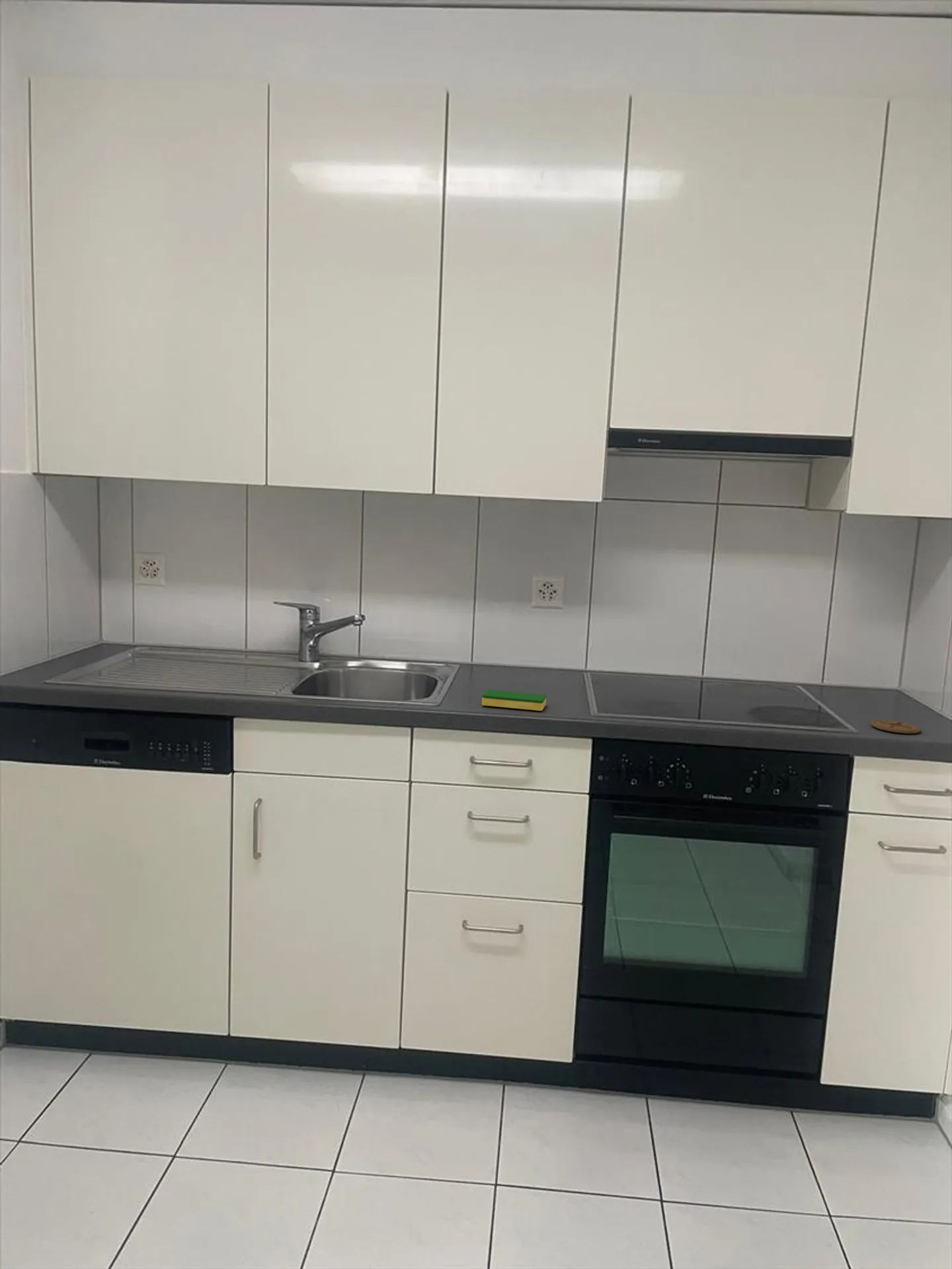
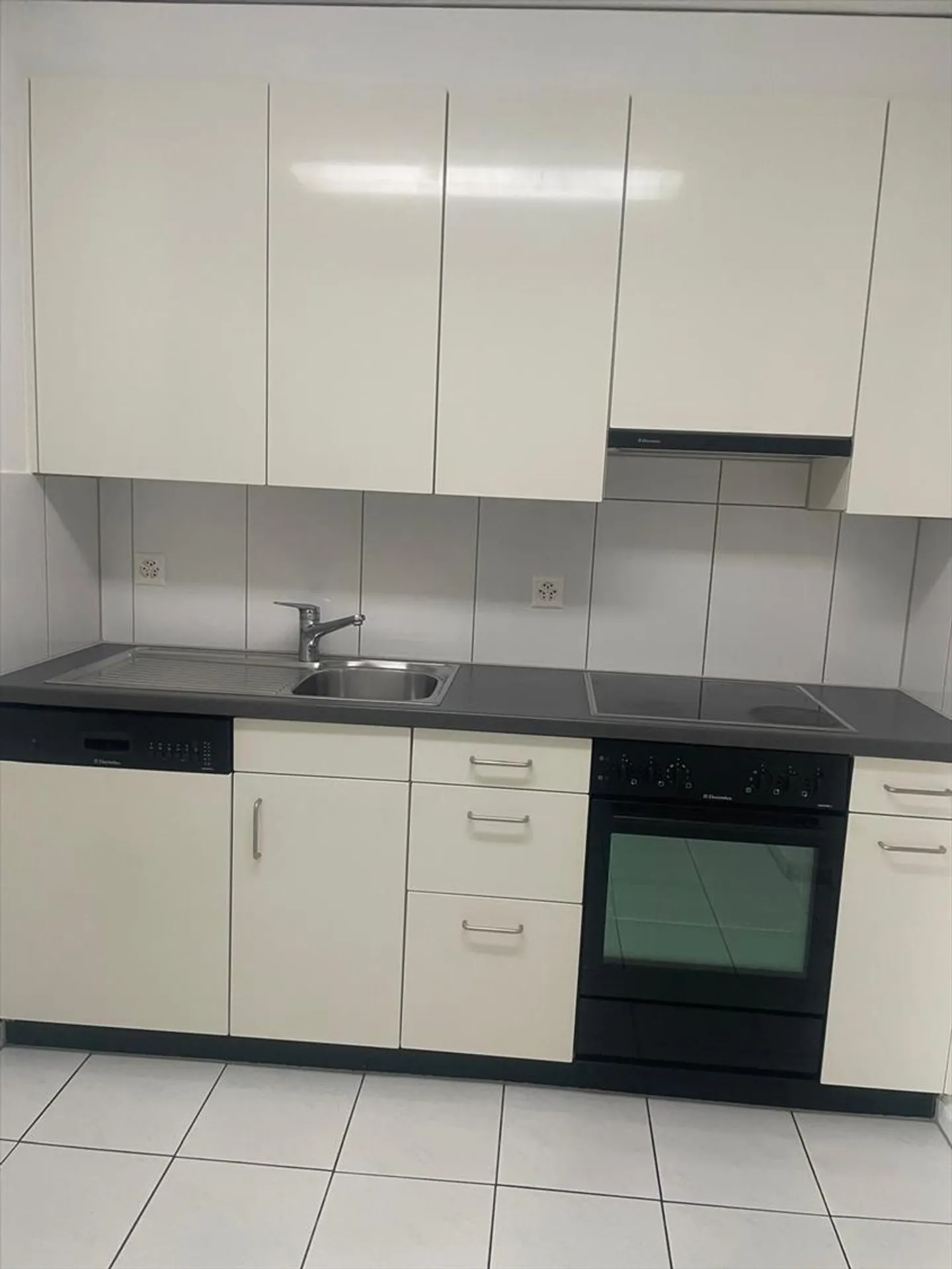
- dish sponge (514, 700)
- coaster (895, 726)
